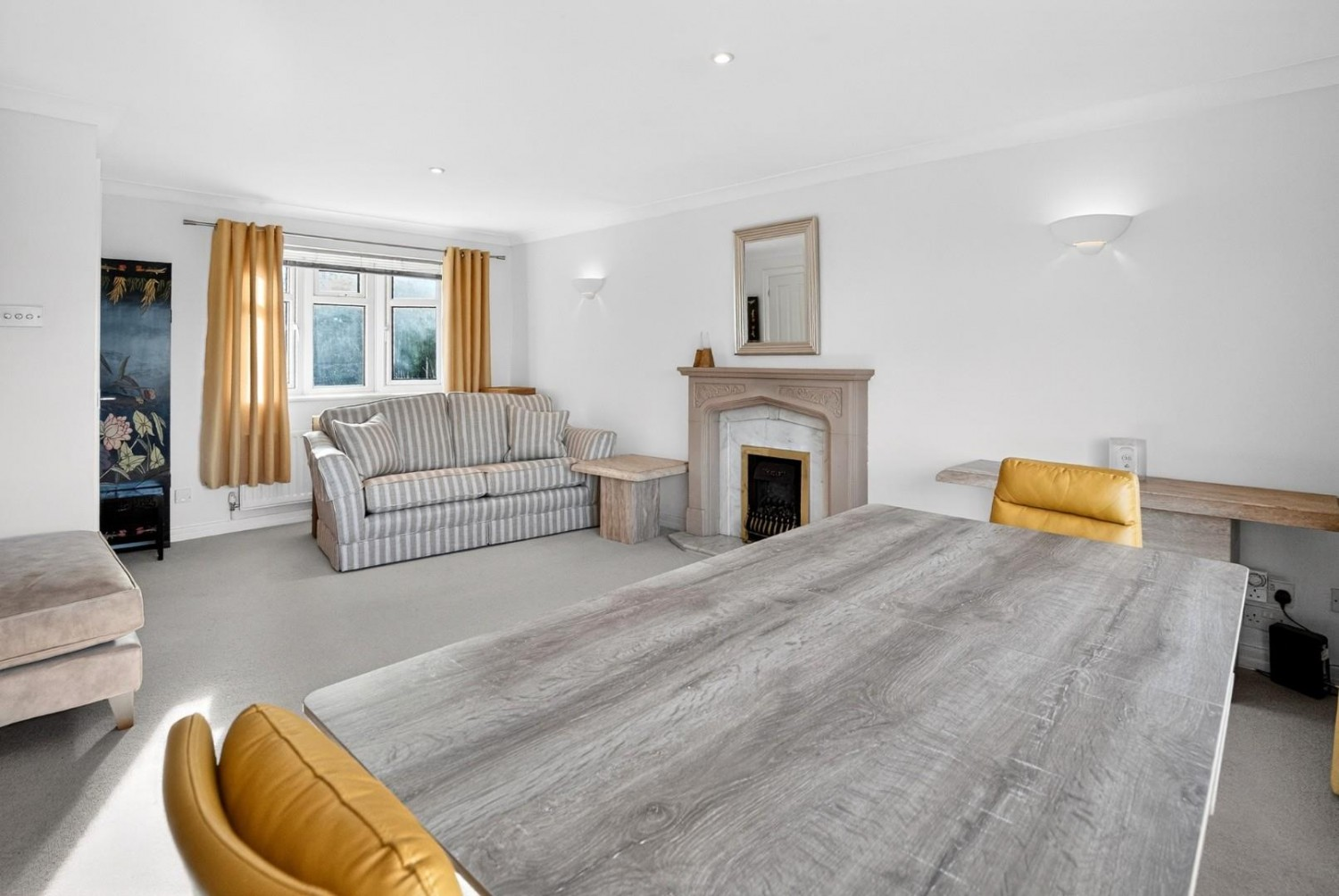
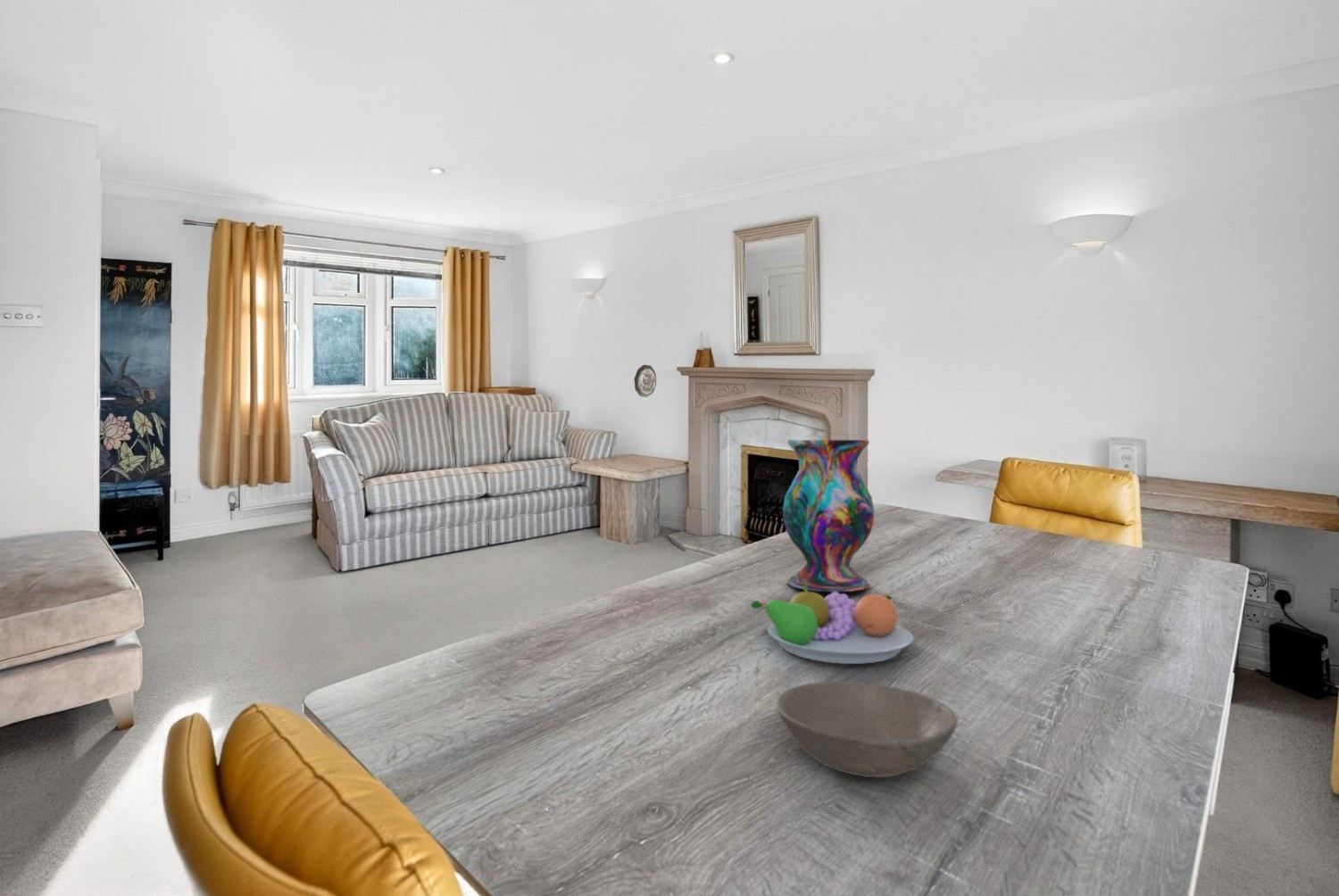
+ fruit bowl (832, 617)
+ vase (828, 512)
+ soup bowl (863, 733)
+ decorative plate (645, 381)
